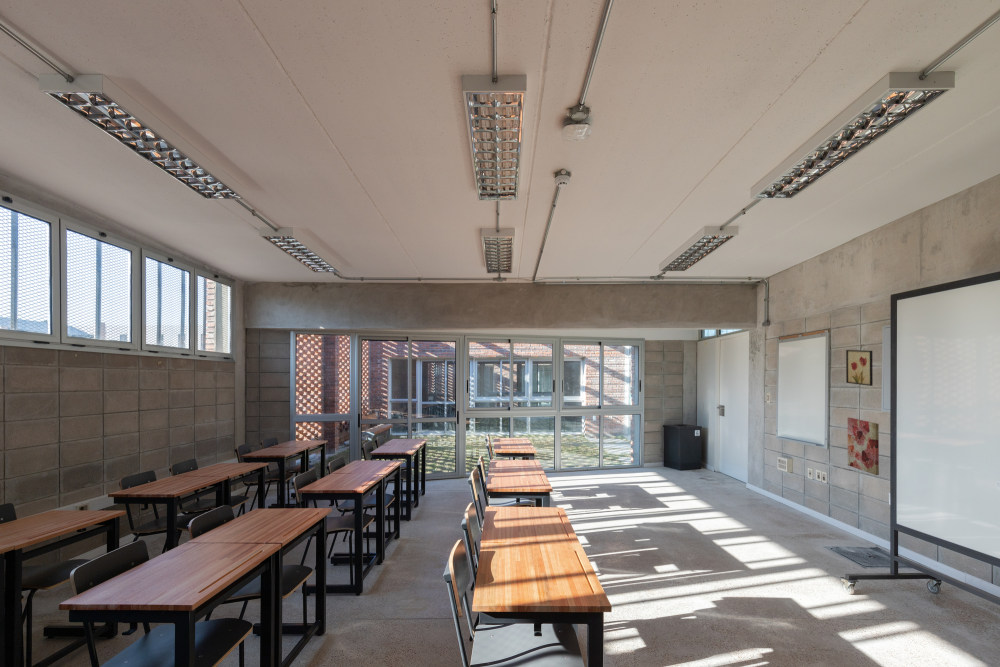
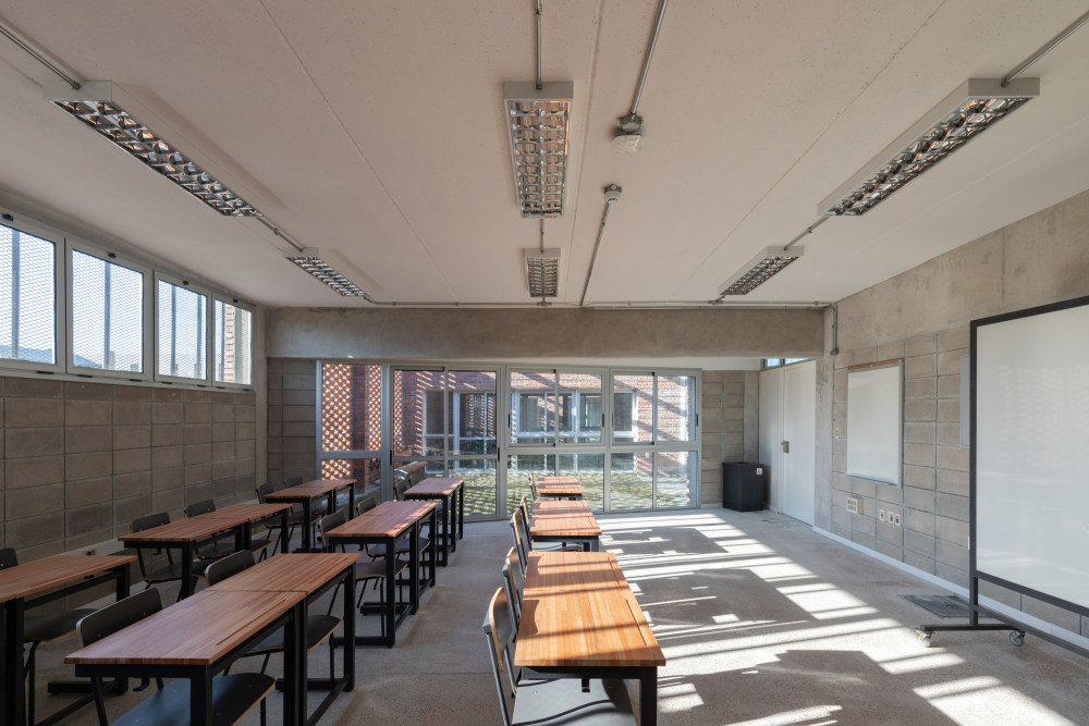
- wall art (862, 445)
- wall art (859, 367)
